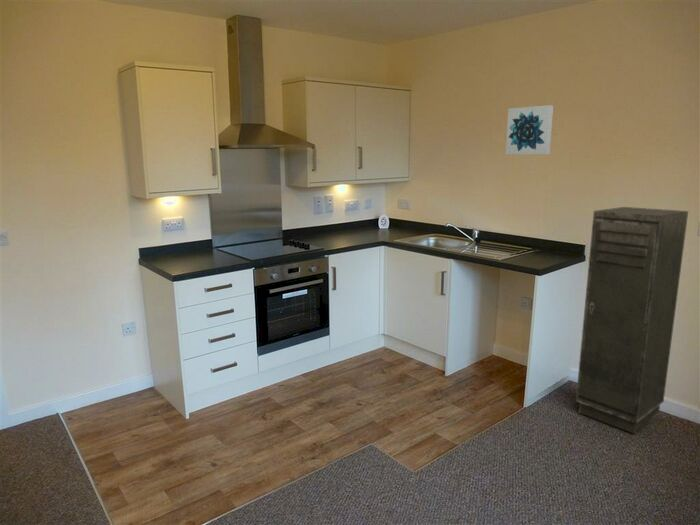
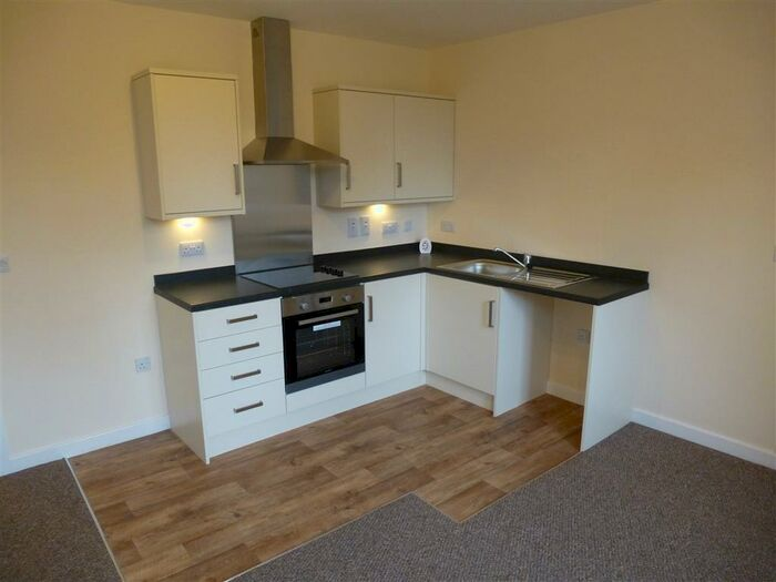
- wall art (528, 131)
- storage cabinet (628, 316)
